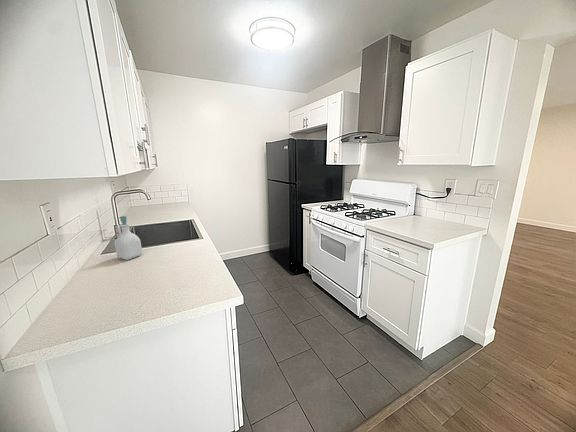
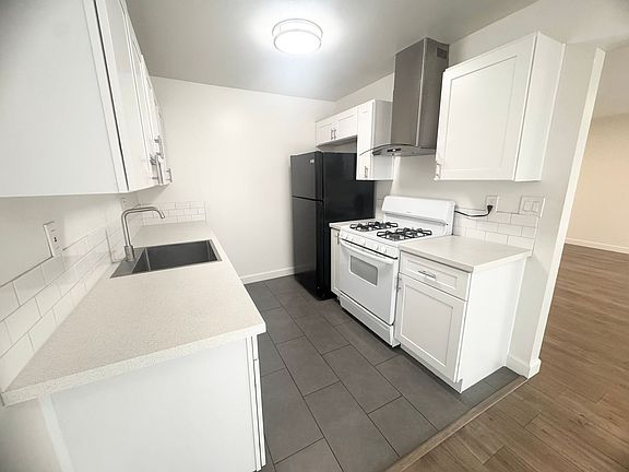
- soap bottle (126, 236)
